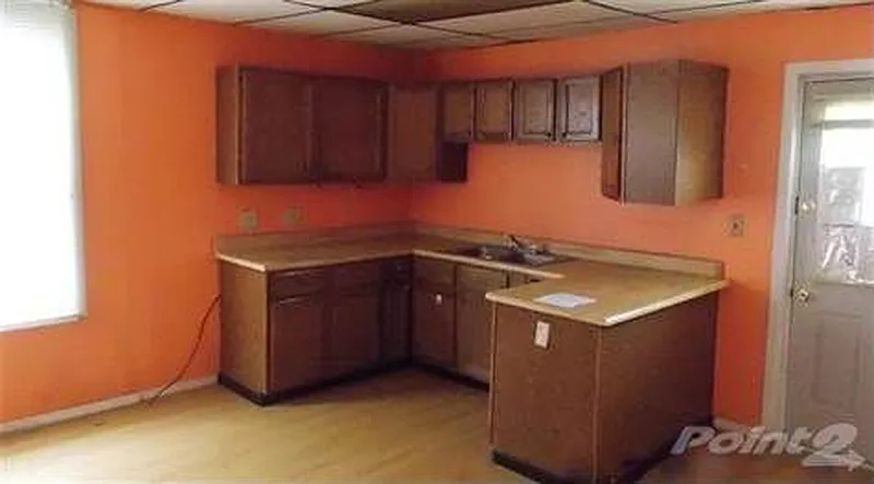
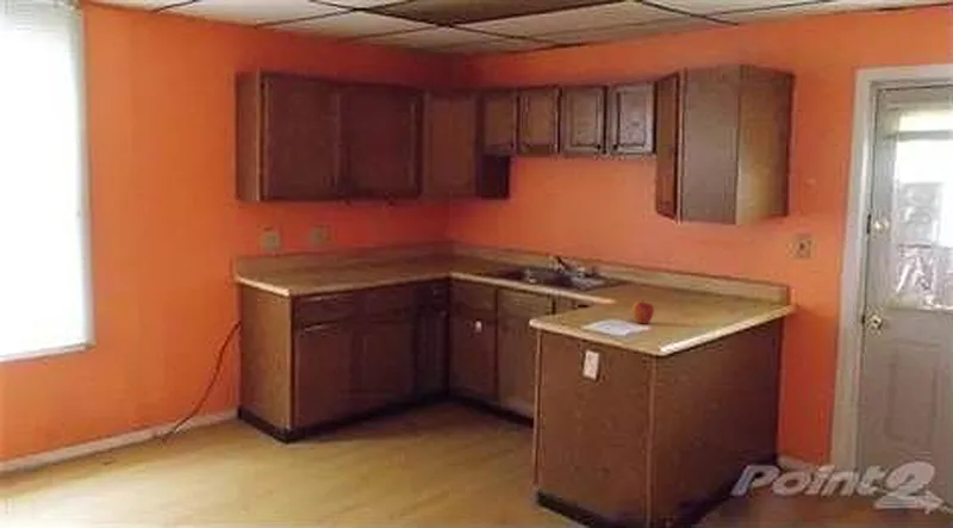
+ apple (642, 311)
